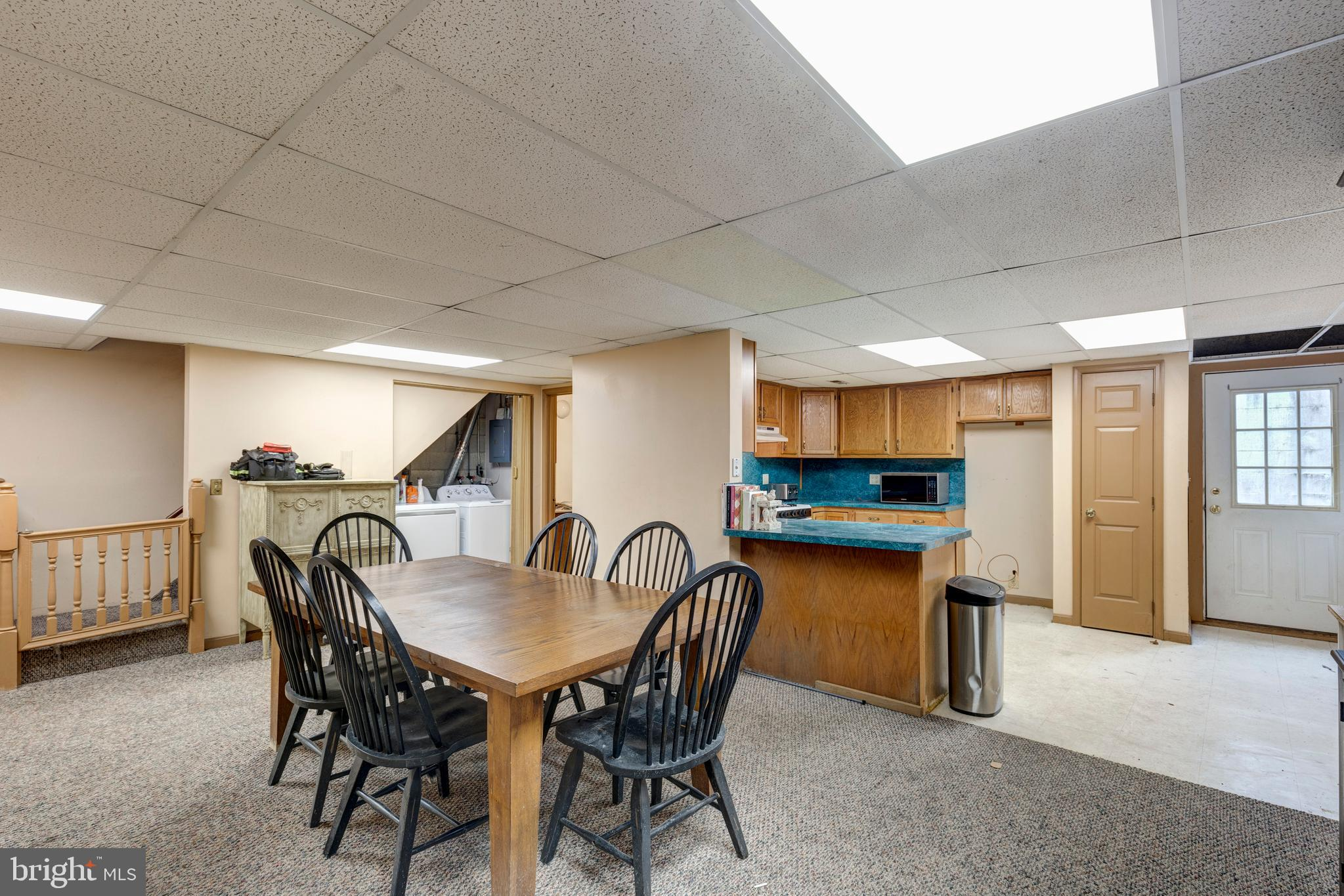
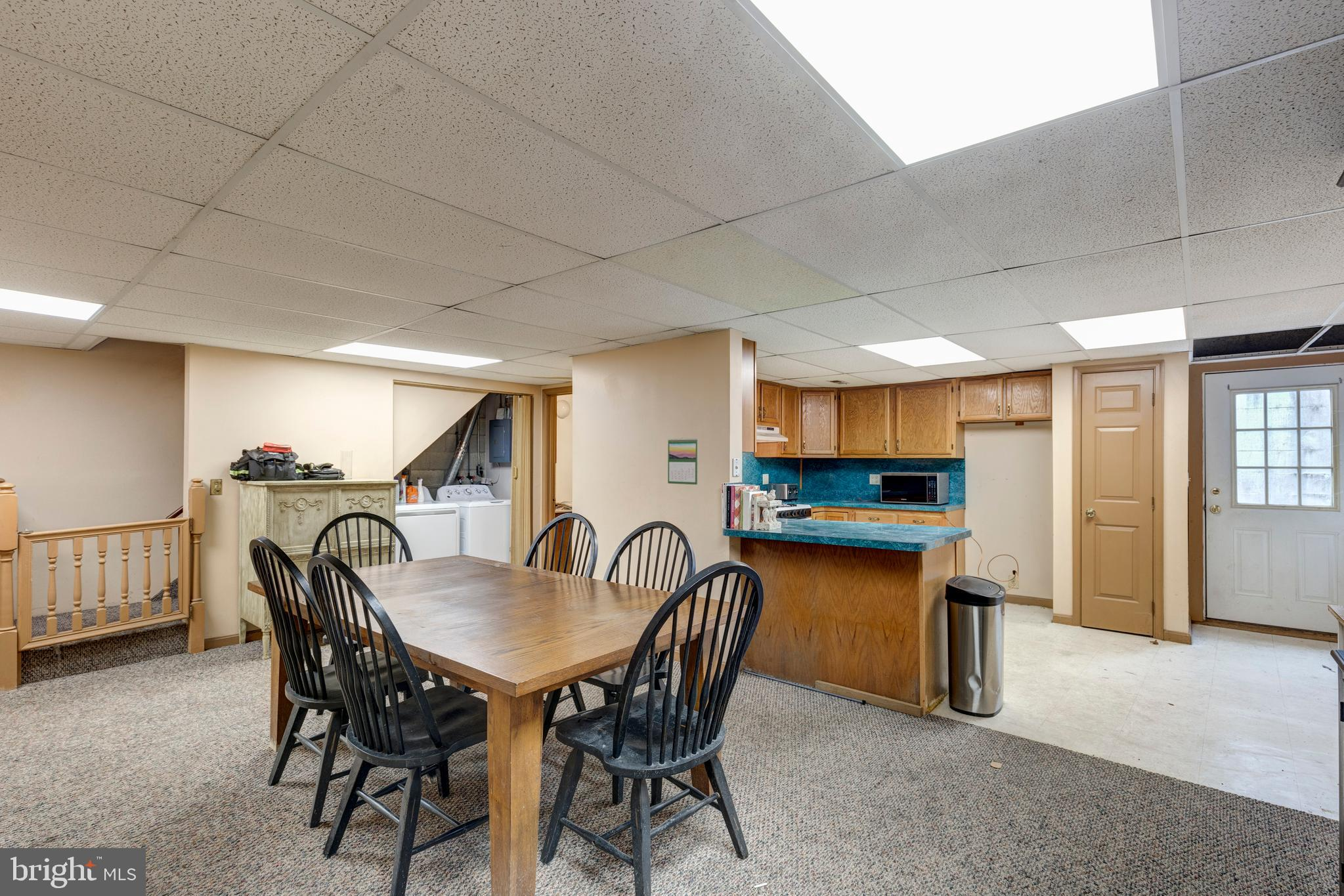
+ calendar (682, 461)
